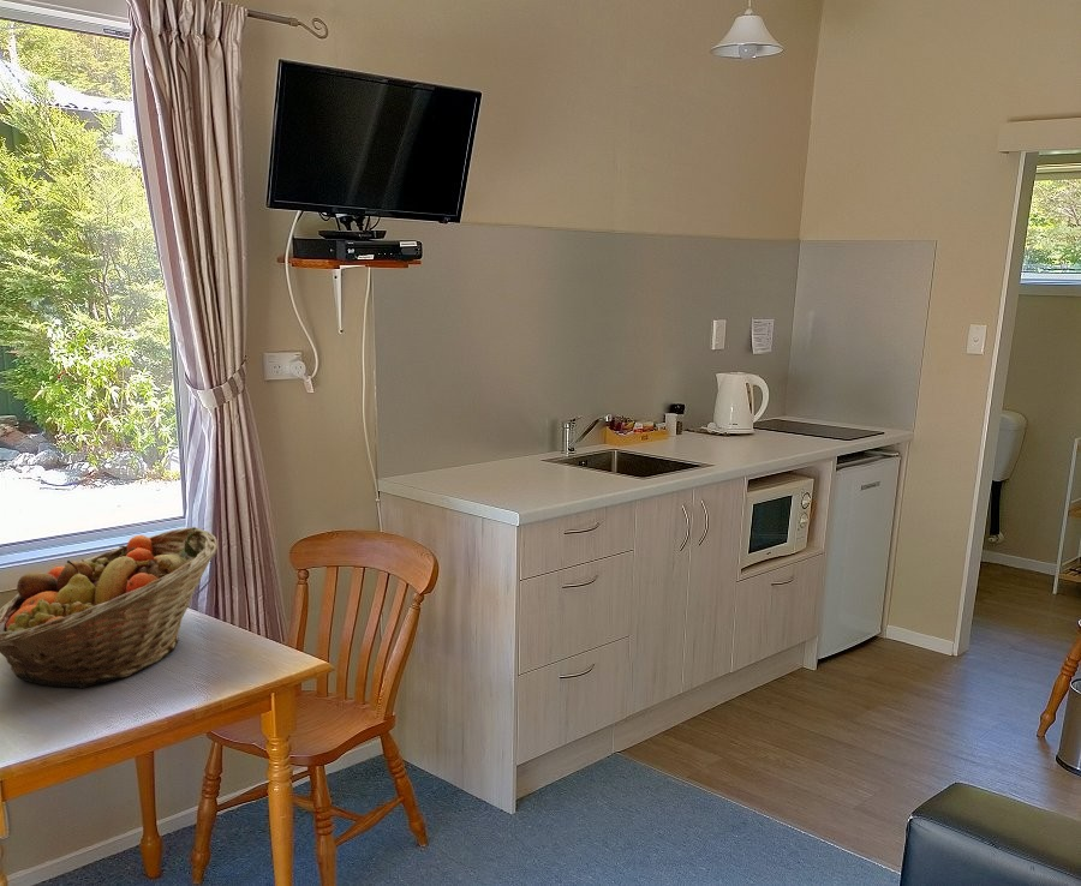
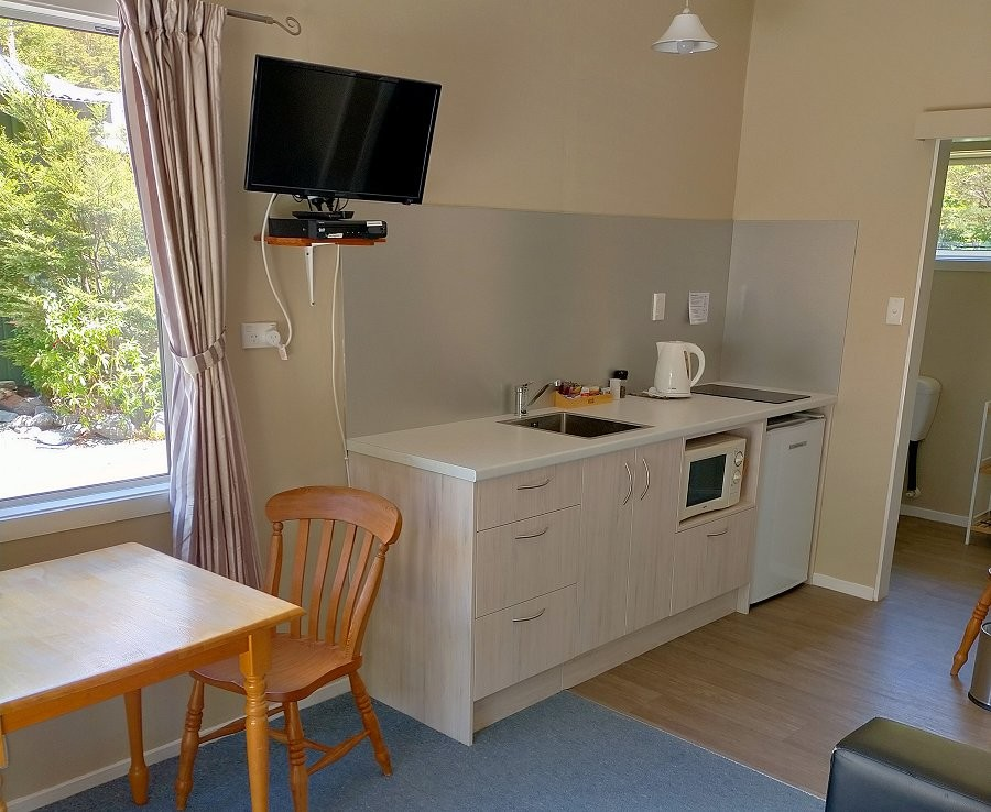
- fruit basket (108, 598)
